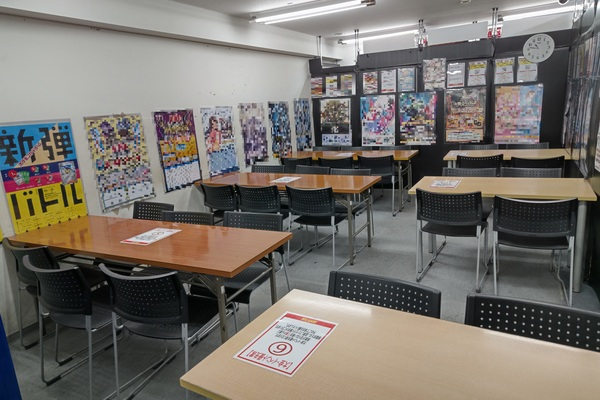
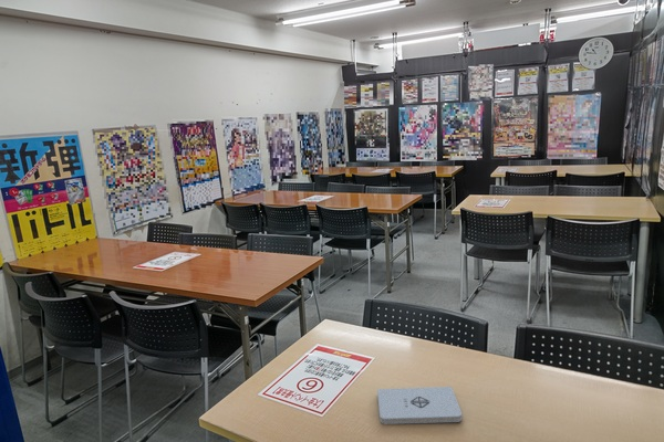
+ notepad (417, 404)
